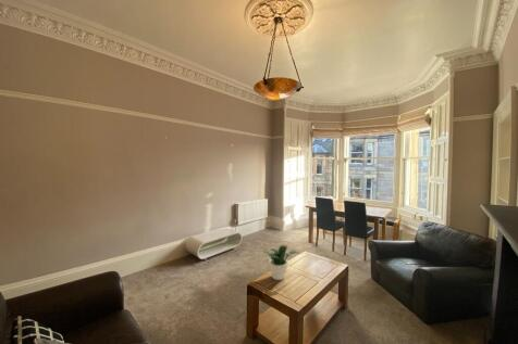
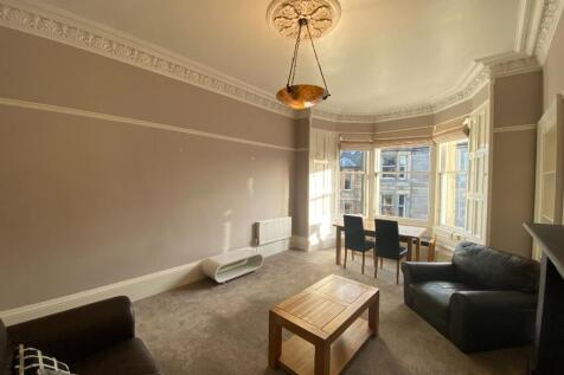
- potted plant (281, 263)
